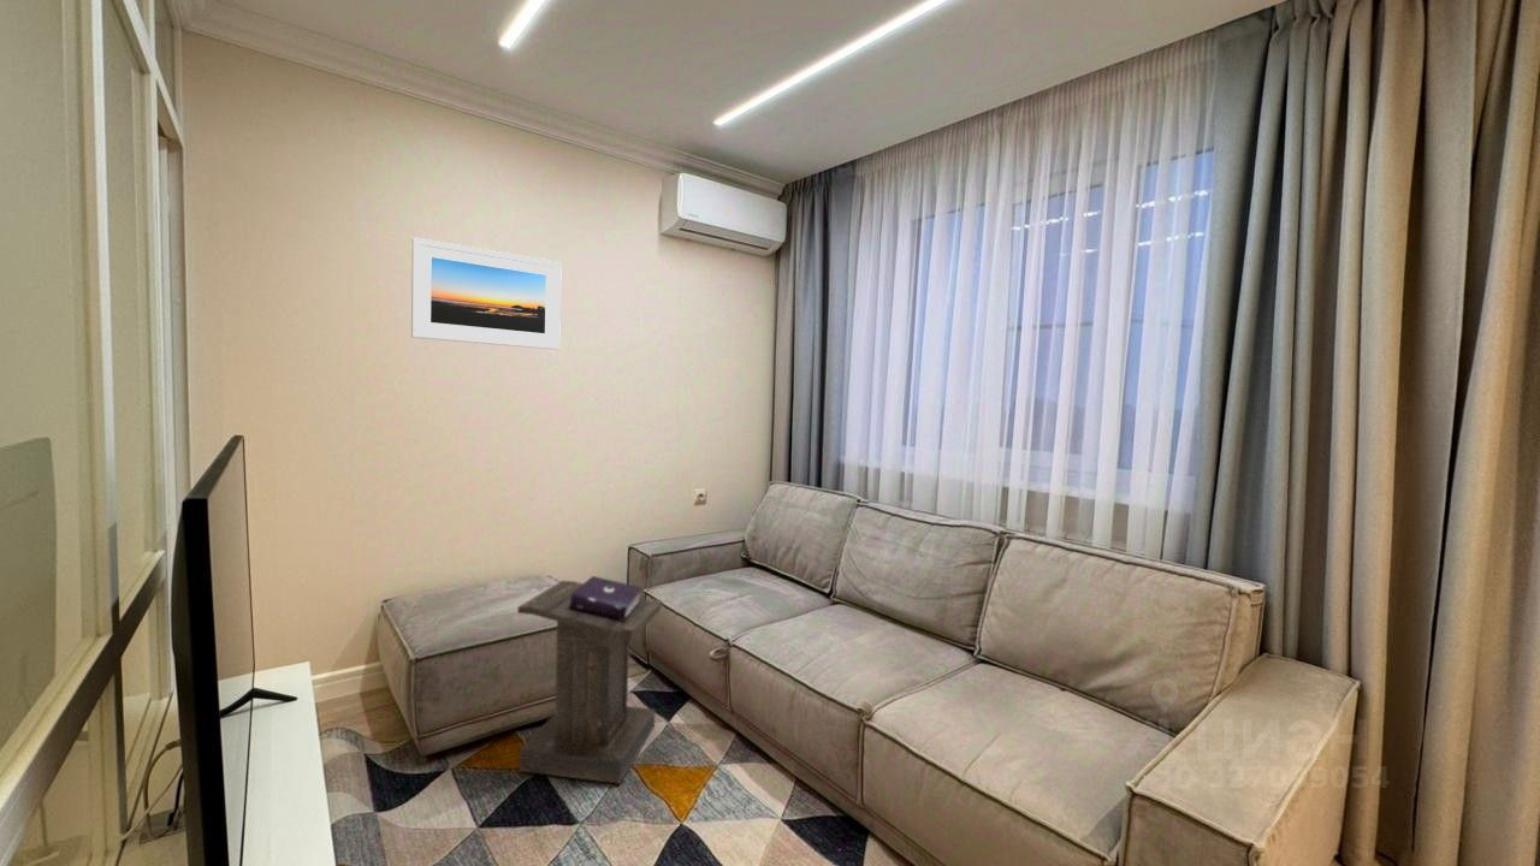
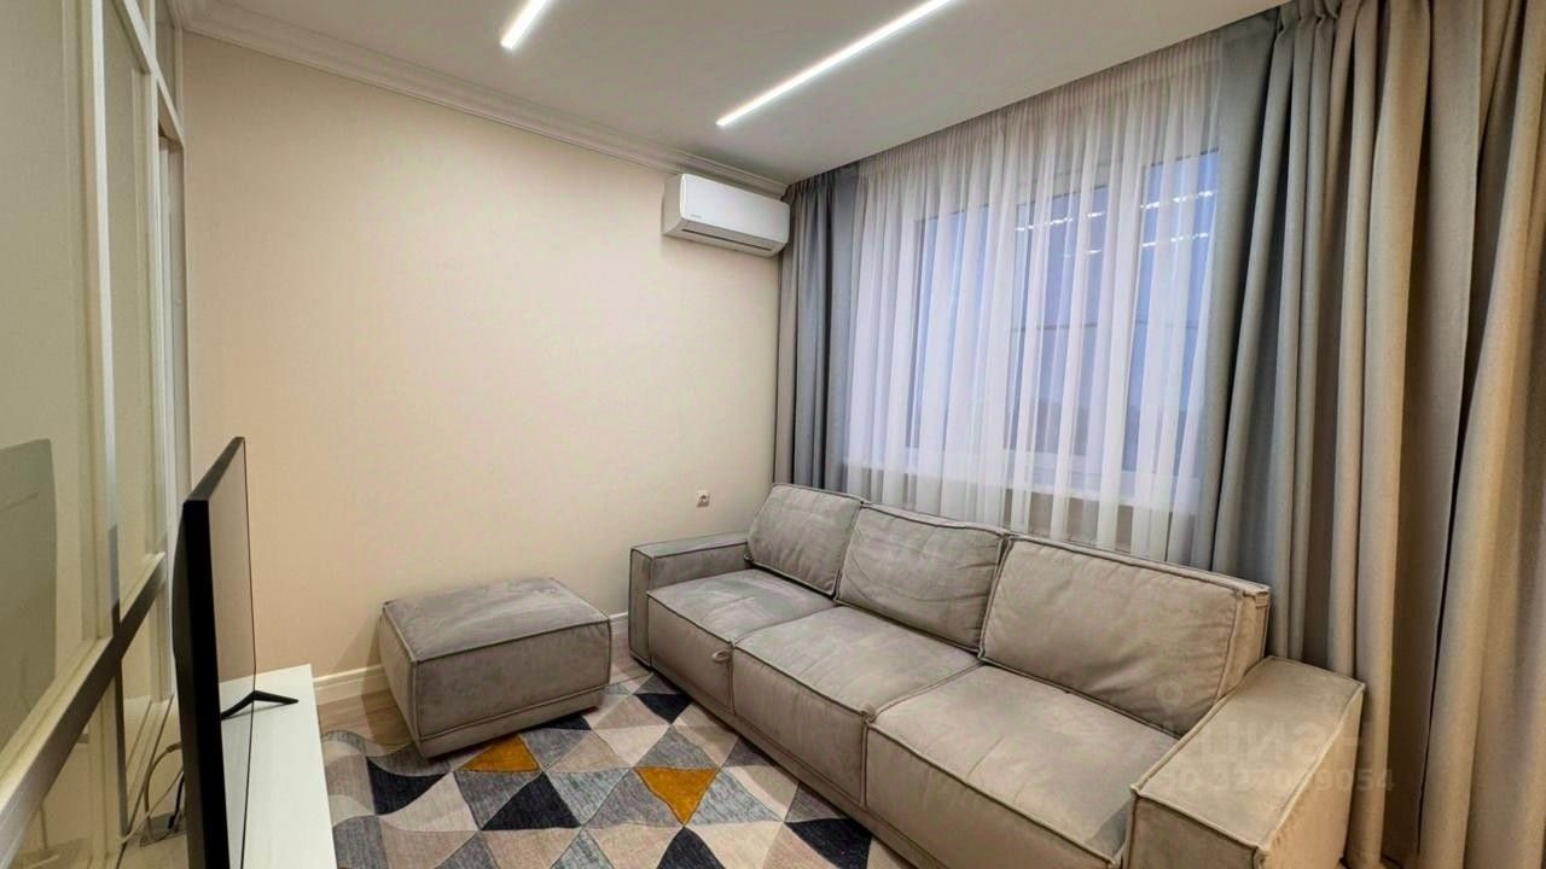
- lectern (592, 666)
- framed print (491, 297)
